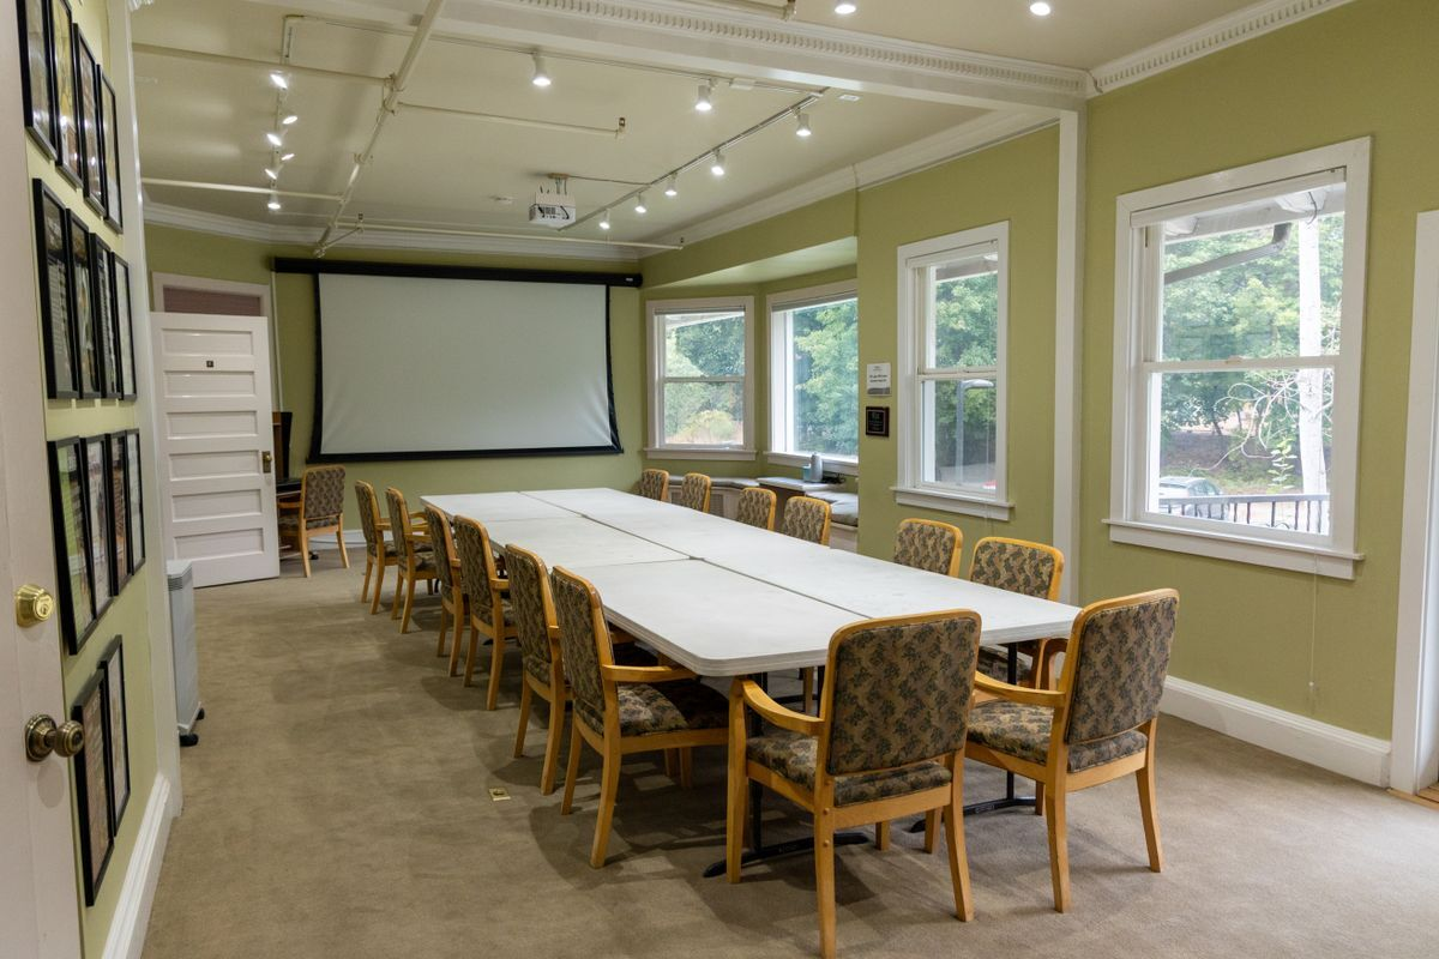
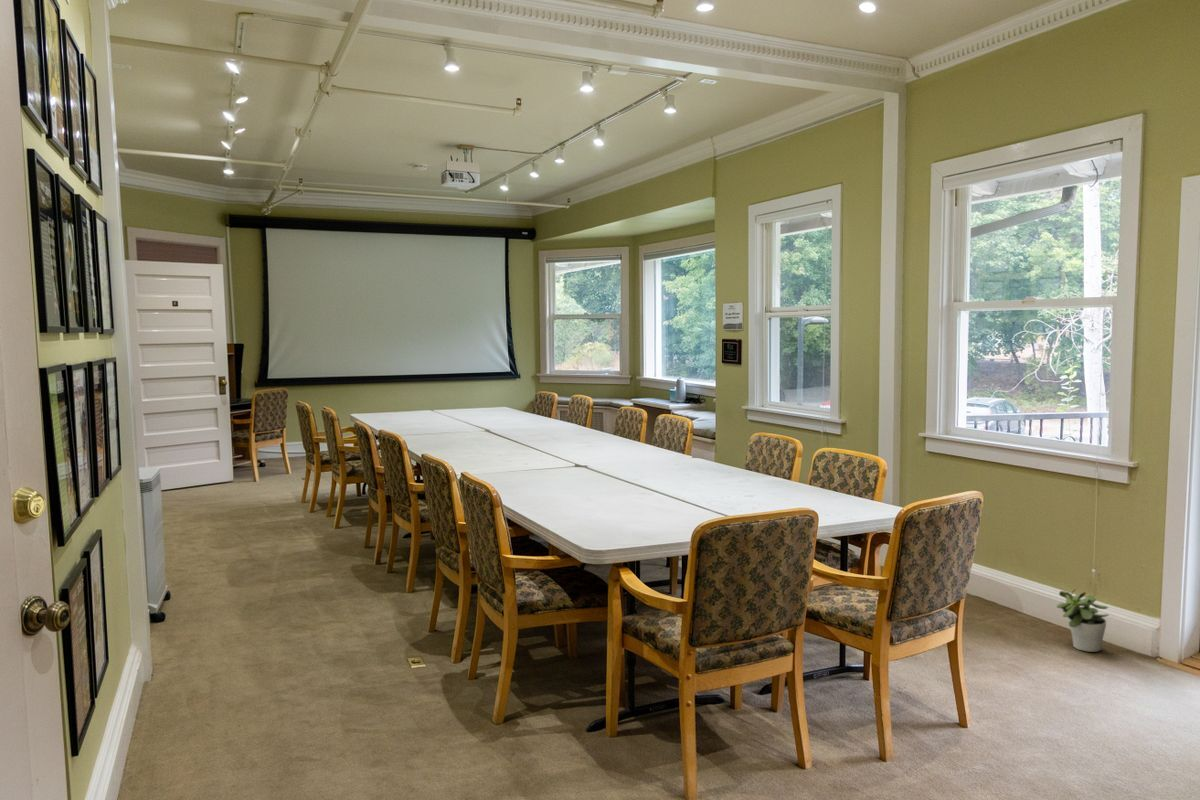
+ potted plant (1078, 618)
